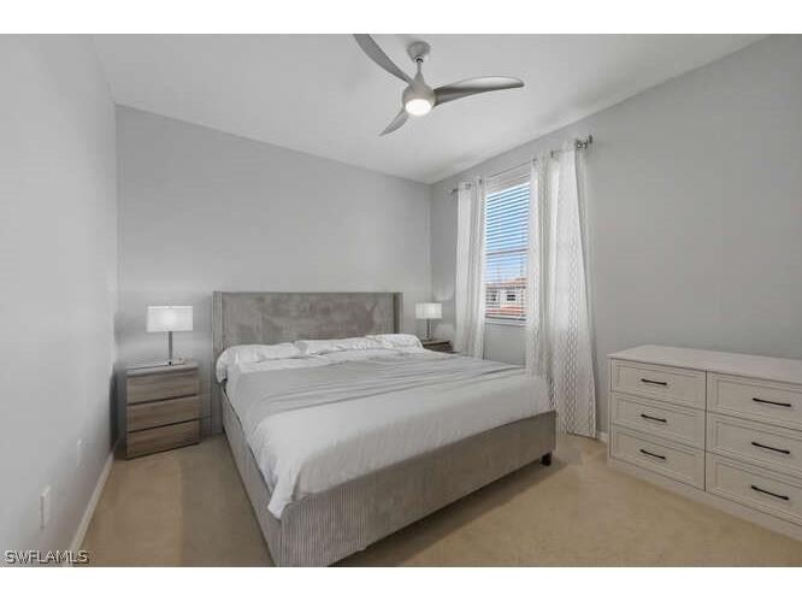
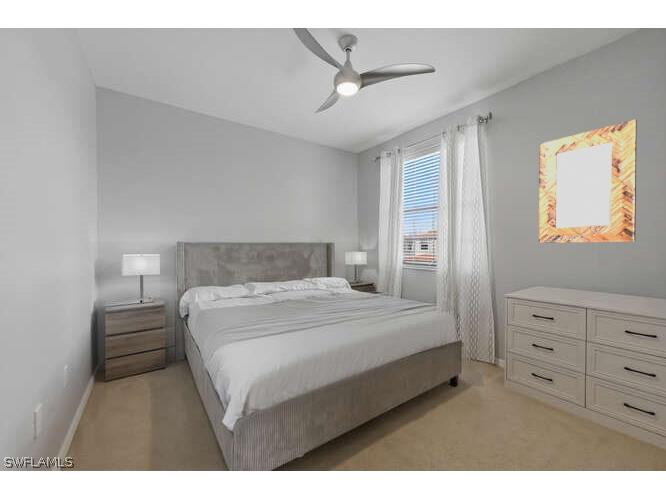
+ home mirror (582, 187)
